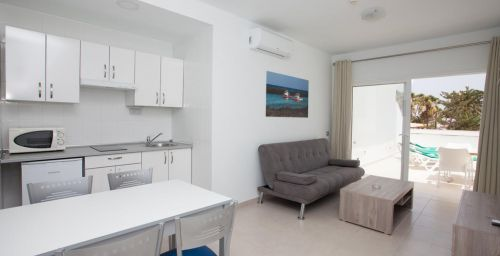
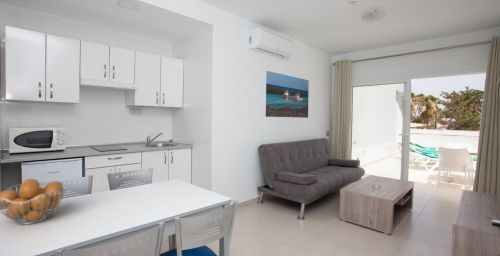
+ fruit basket (32, 200)
